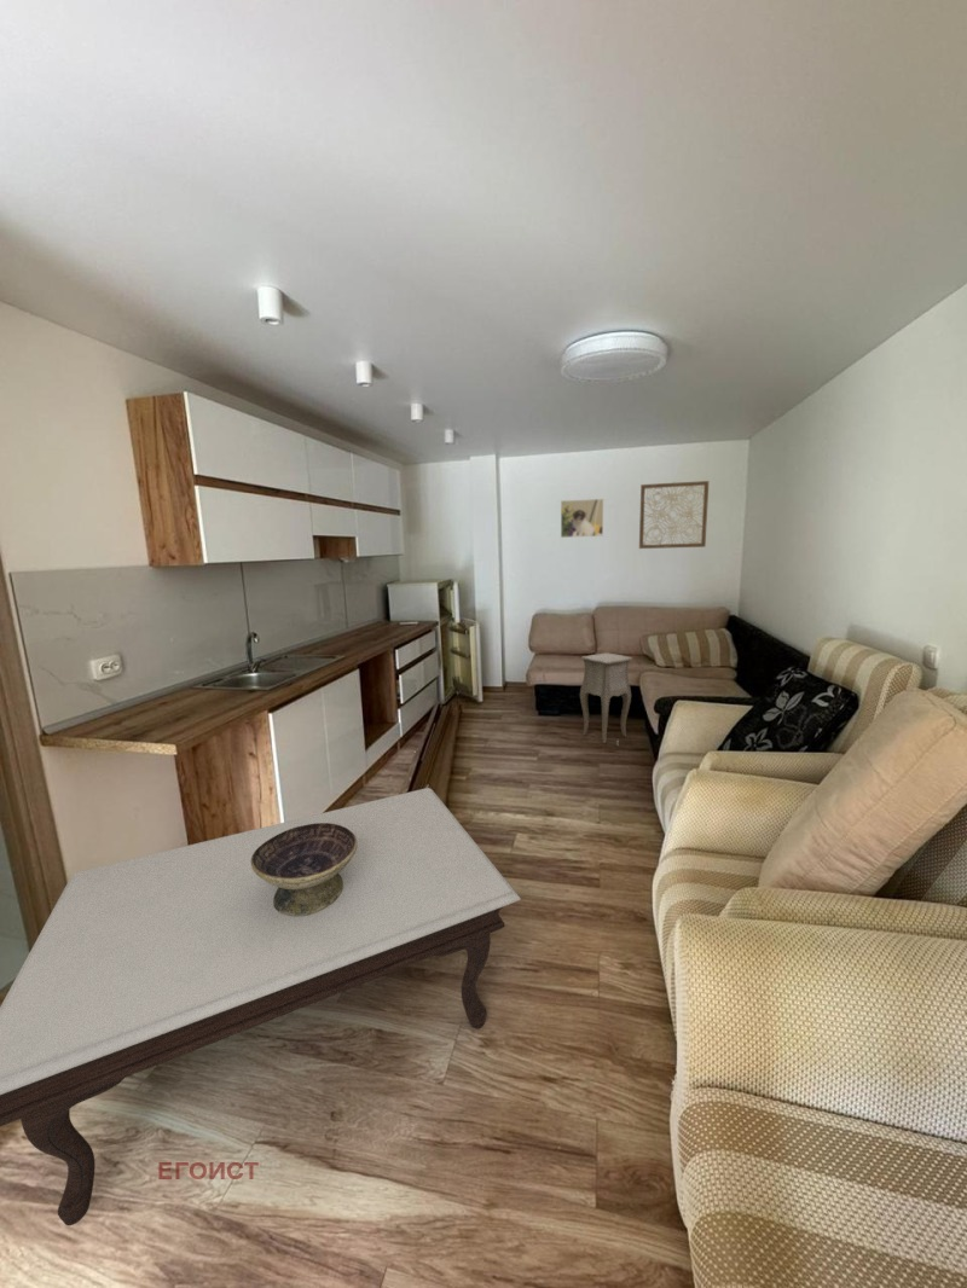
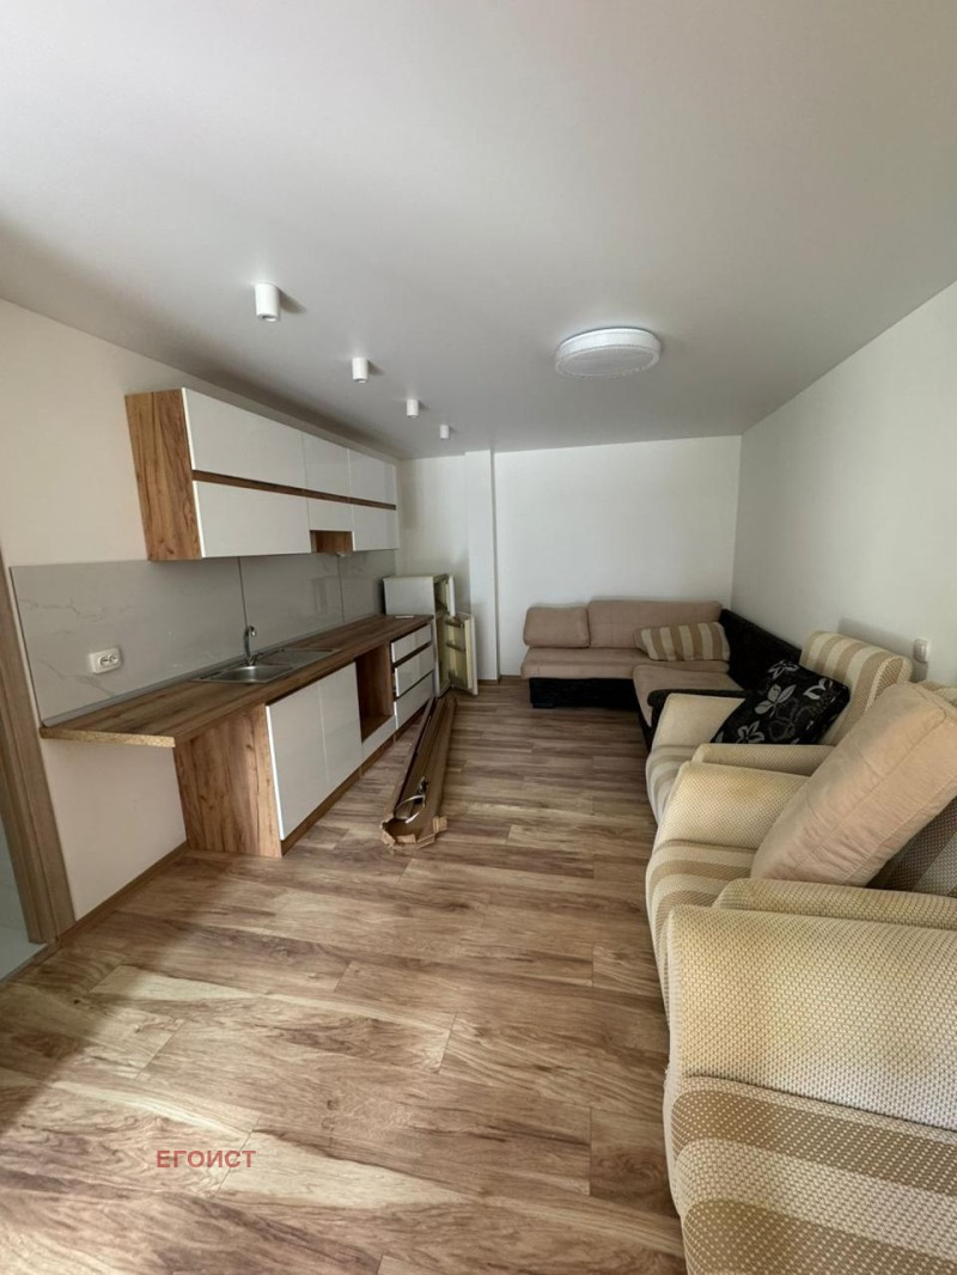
- side table (606, 696)
- coffee table (291, 951)
- decorative bowl (307, 866)
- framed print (581, 518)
- wall art (670, 516)
